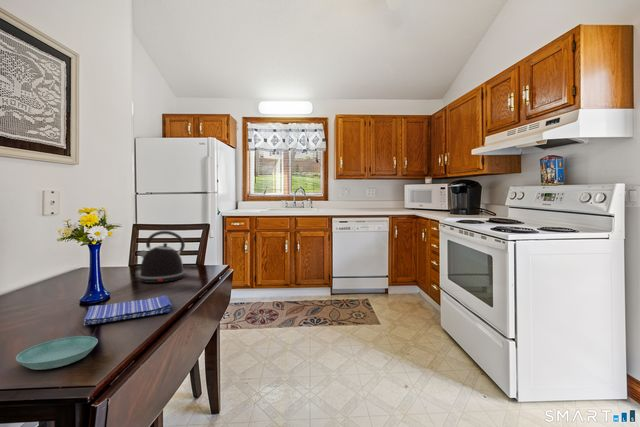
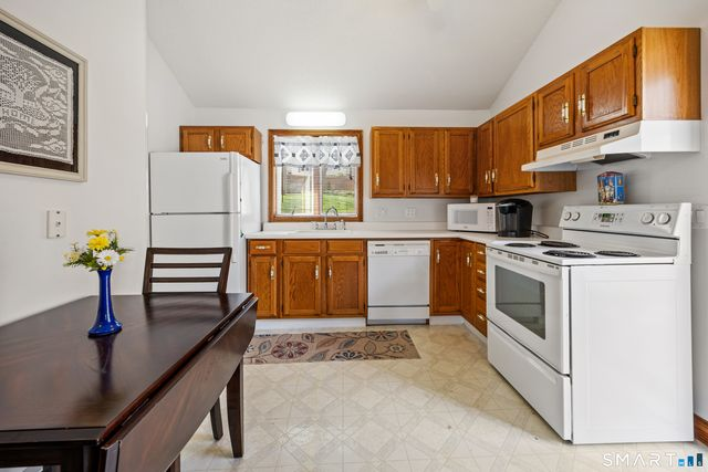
- saucer (59, 353)
- kettle (162, 254)
- dish towel (130, 307)
